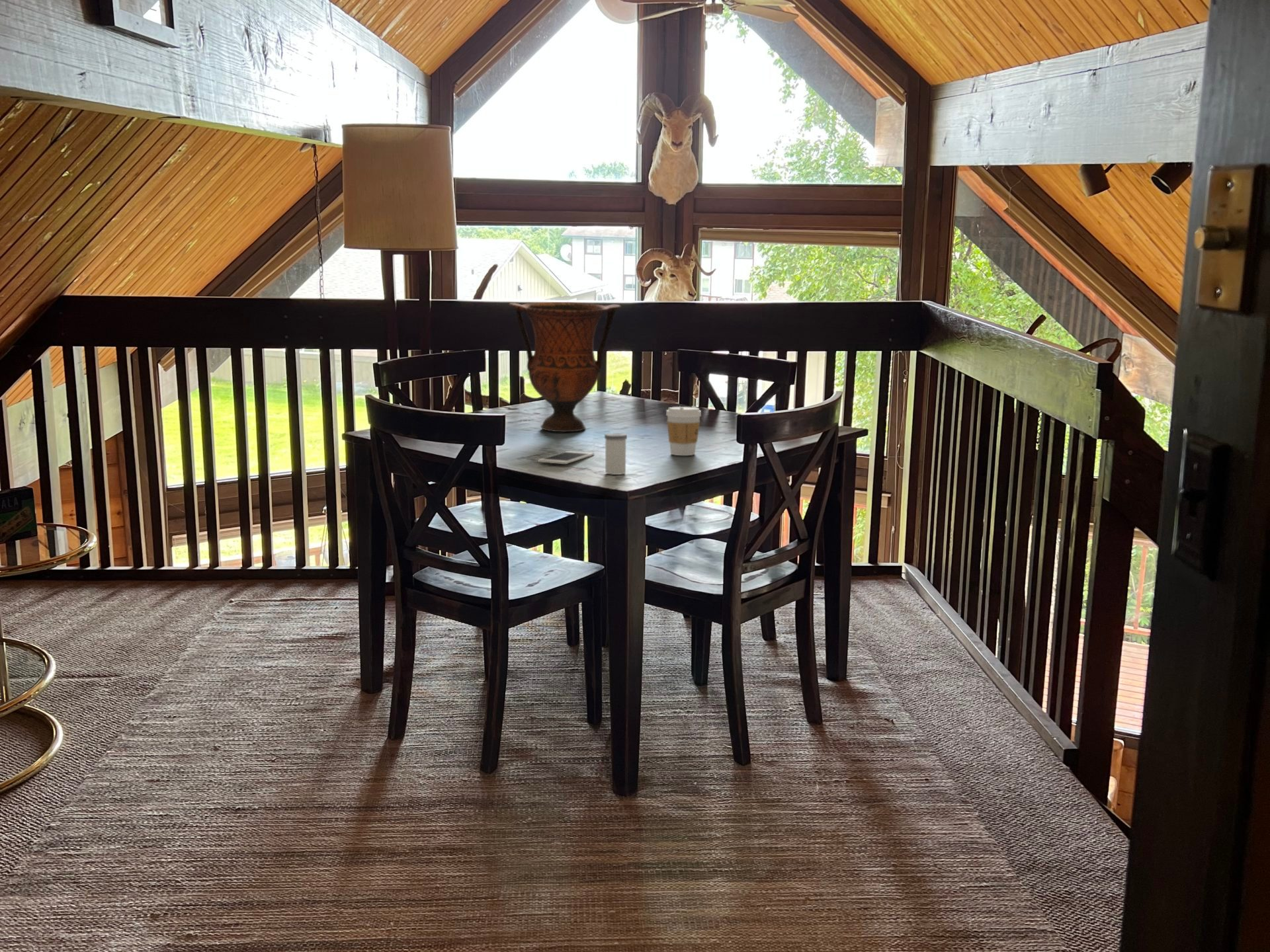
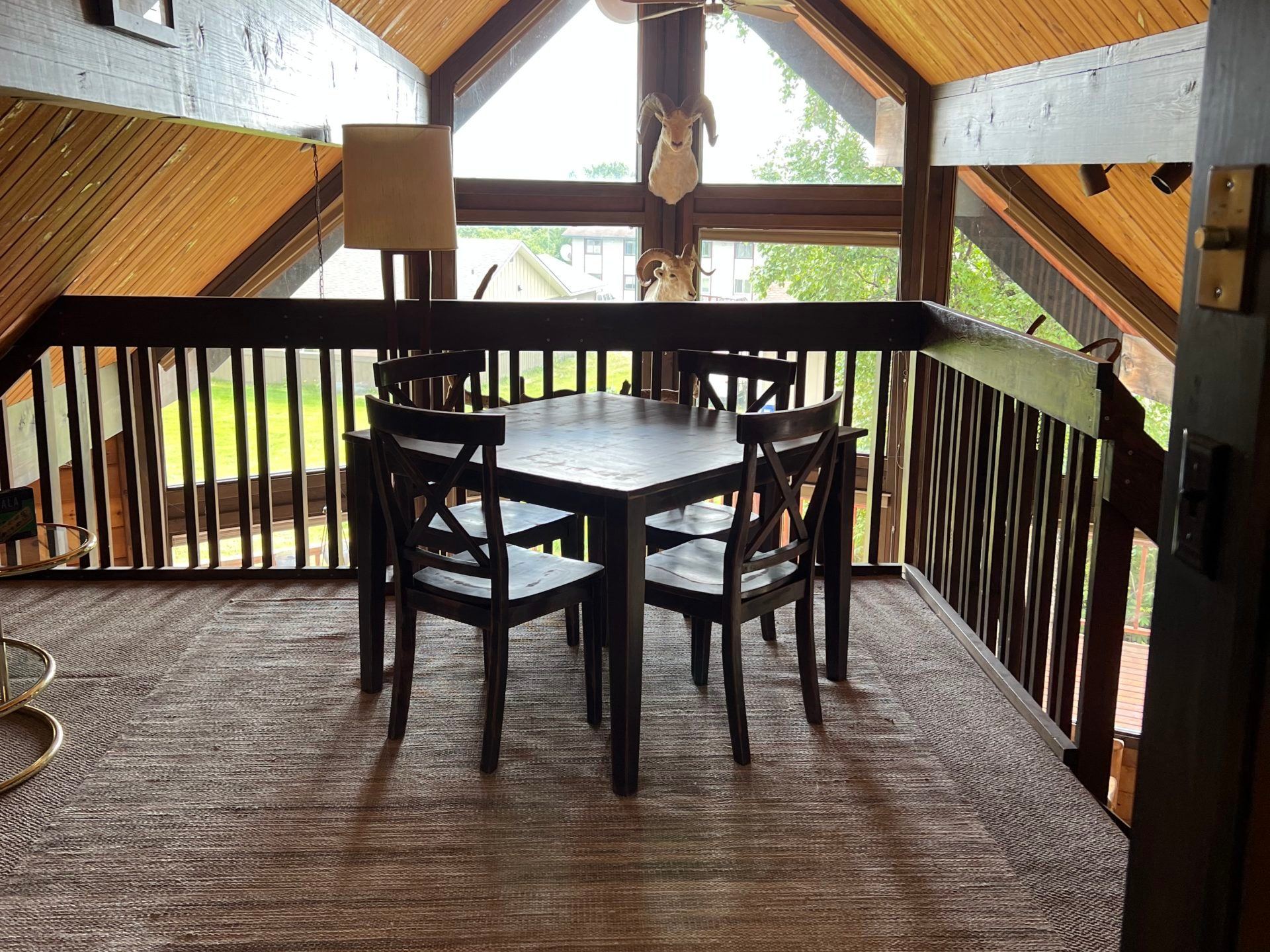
- vase (565, 367)
- cell phone (566, 457)
- salt shaker (615, 454)
- coffee cup (683, 430)
